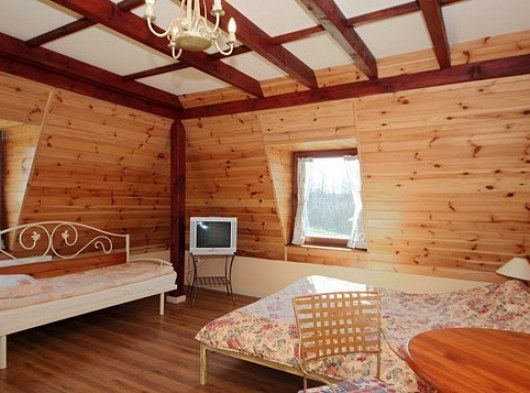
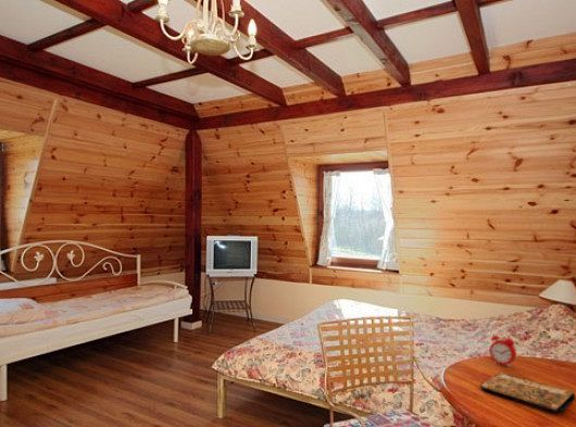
+ alarm clock (502, 348)
+ book (526, 390)
